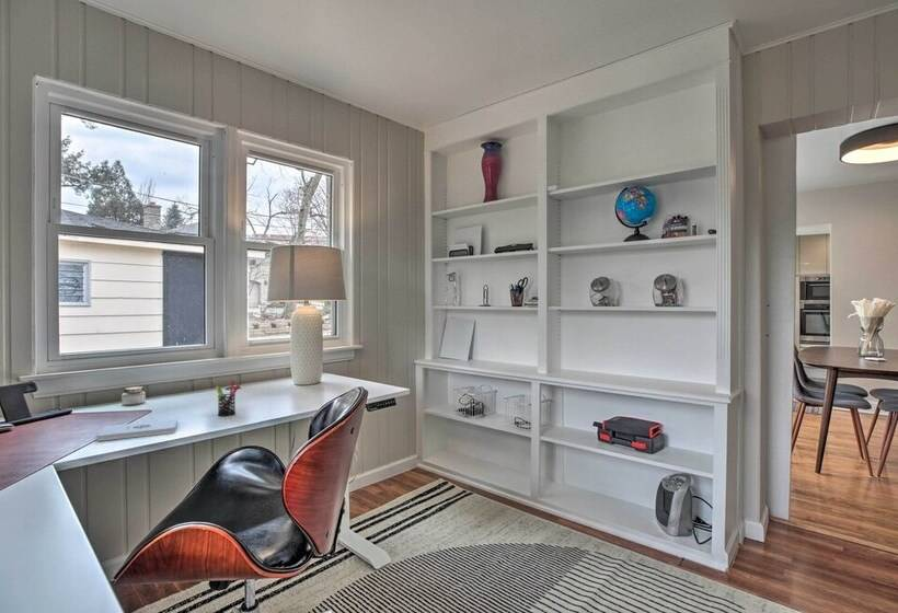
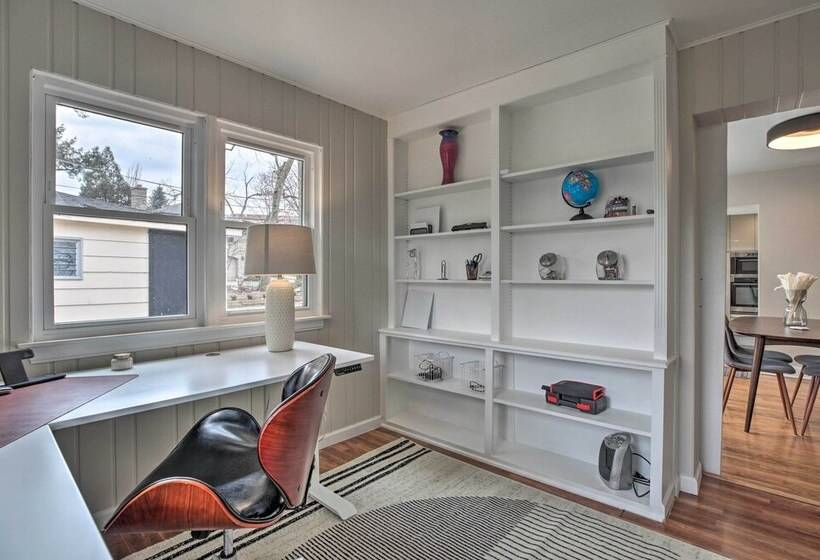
- pen holder (226, 396)
- notepad (139, 429)
